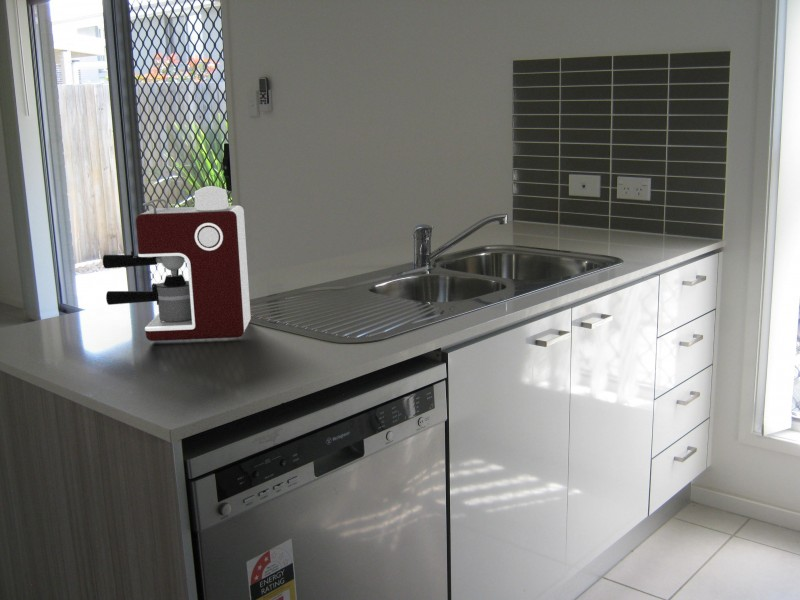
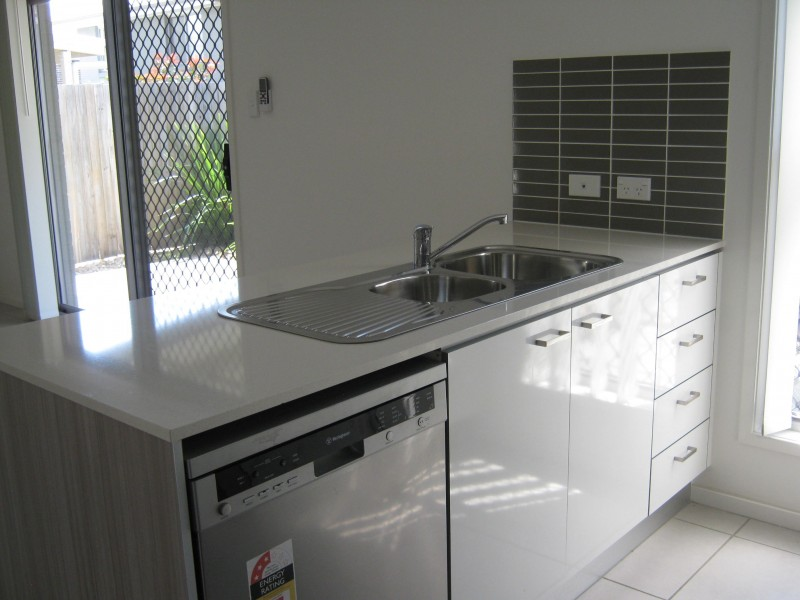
- coffee maker (173, 261)
